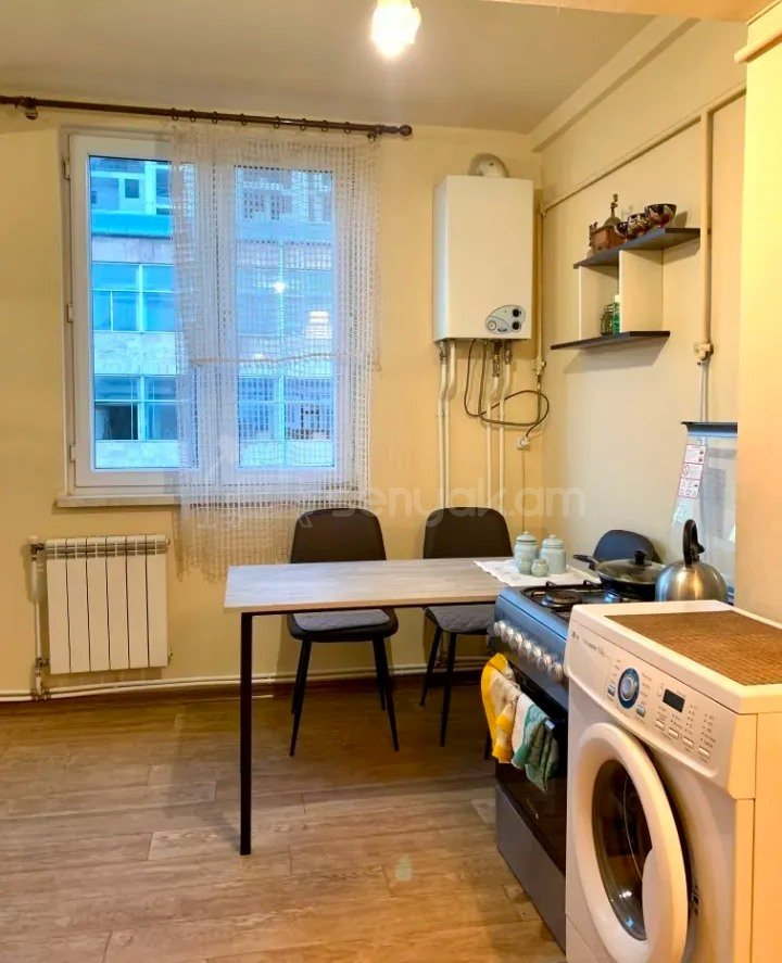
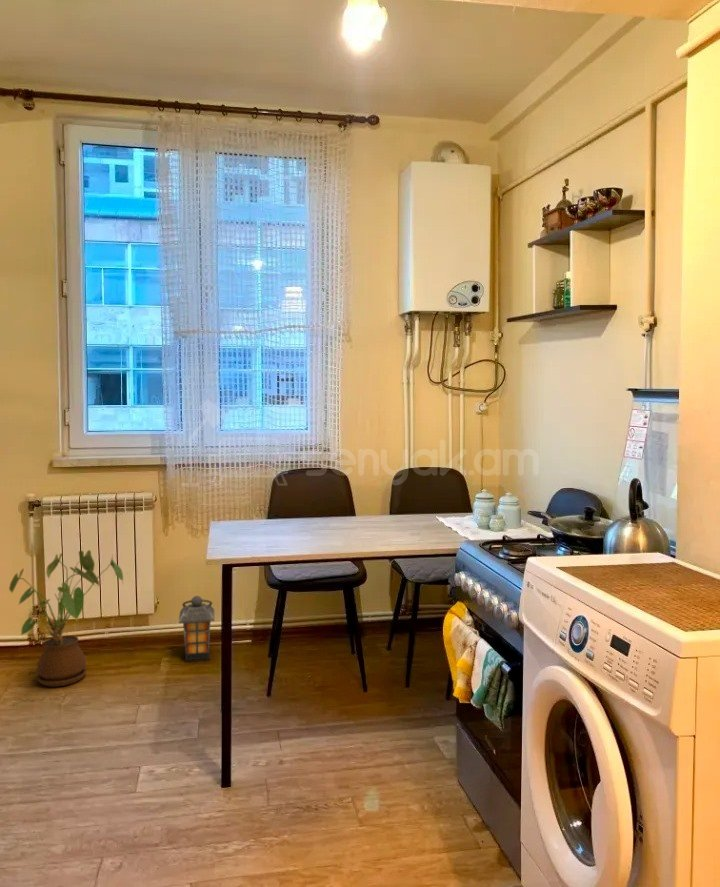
+ house plant (67, 619)
+ lantern (197, 625)
